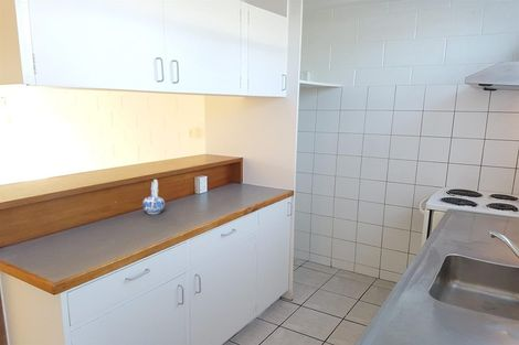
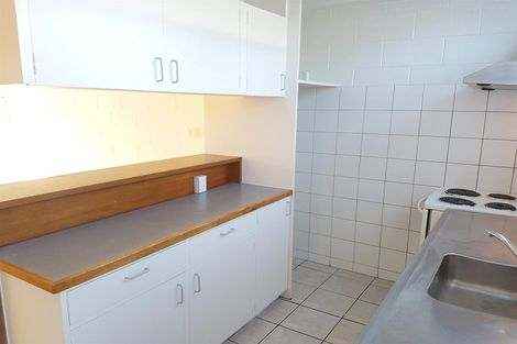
- ceramic pitcher (152, 195)
